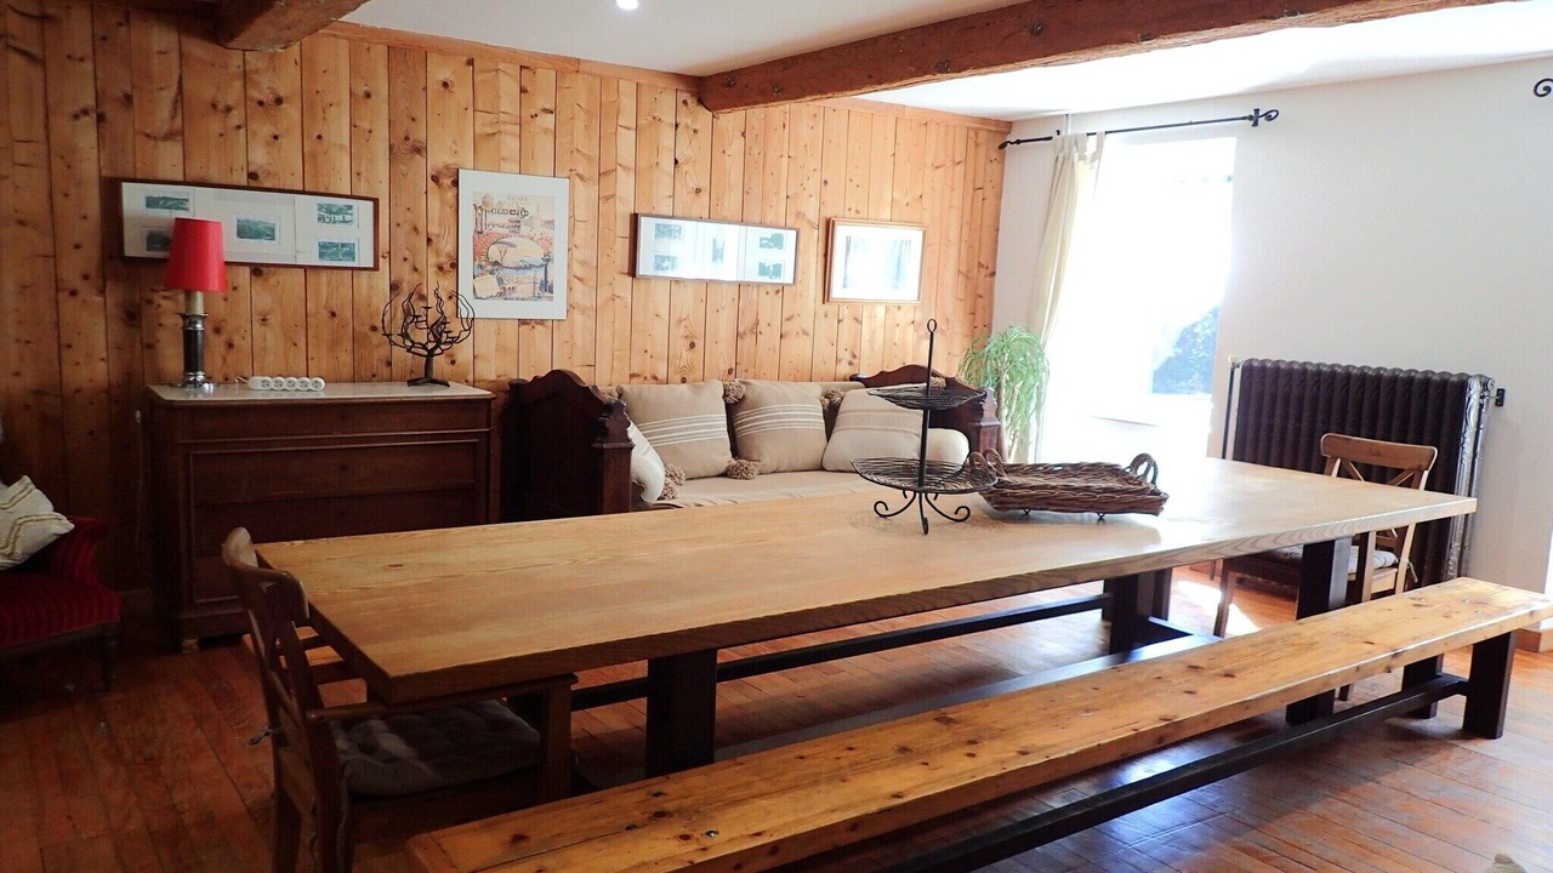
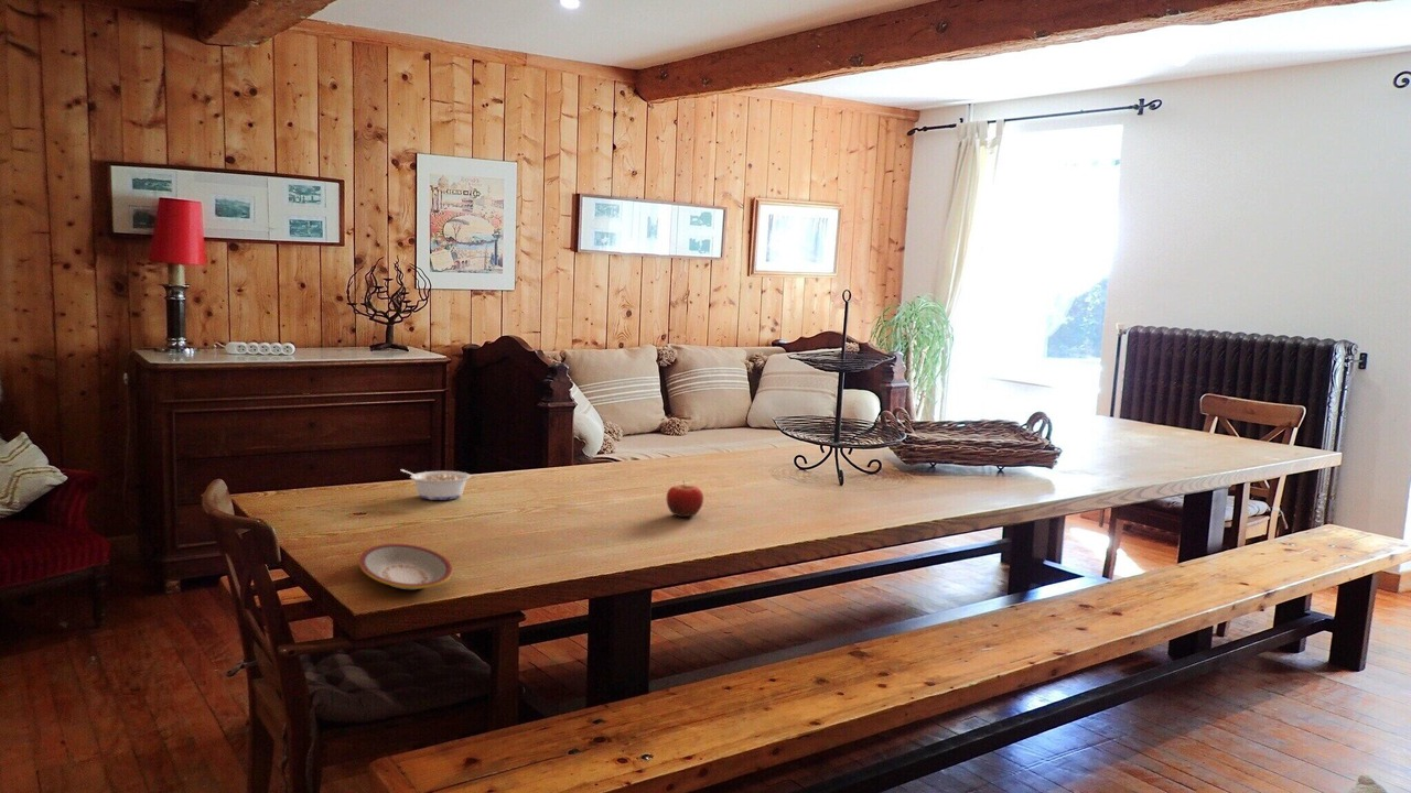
+ legume (438, 484)
+ fruit (685, 498)
+ plate (405, 569)
